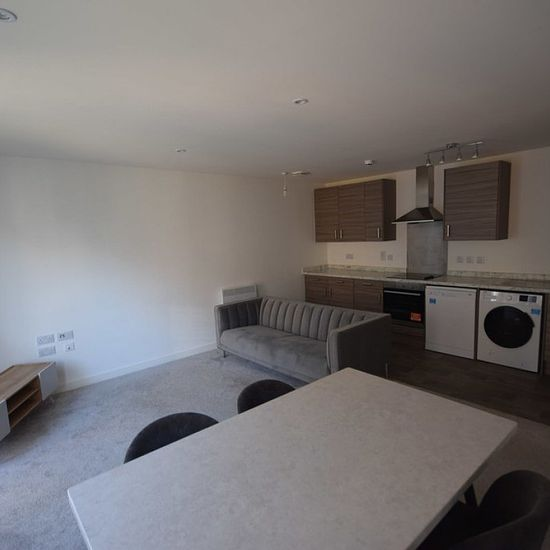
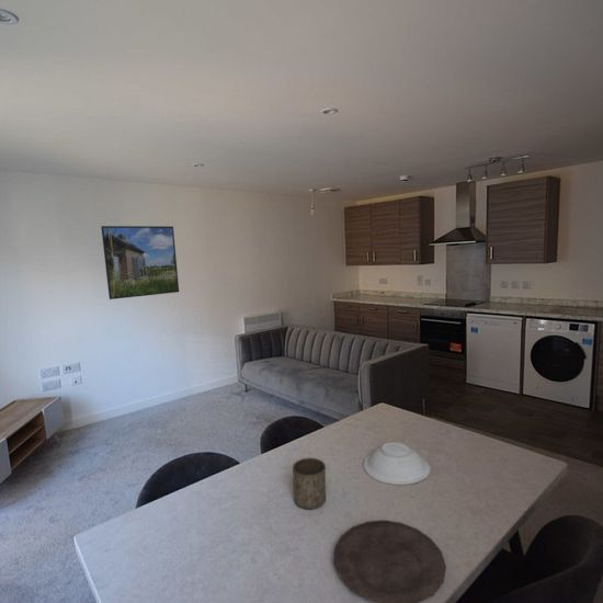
+ cup (309, 482)
+ bowl (396, 457)
+ plate (388, 561)
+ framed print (143, 261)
